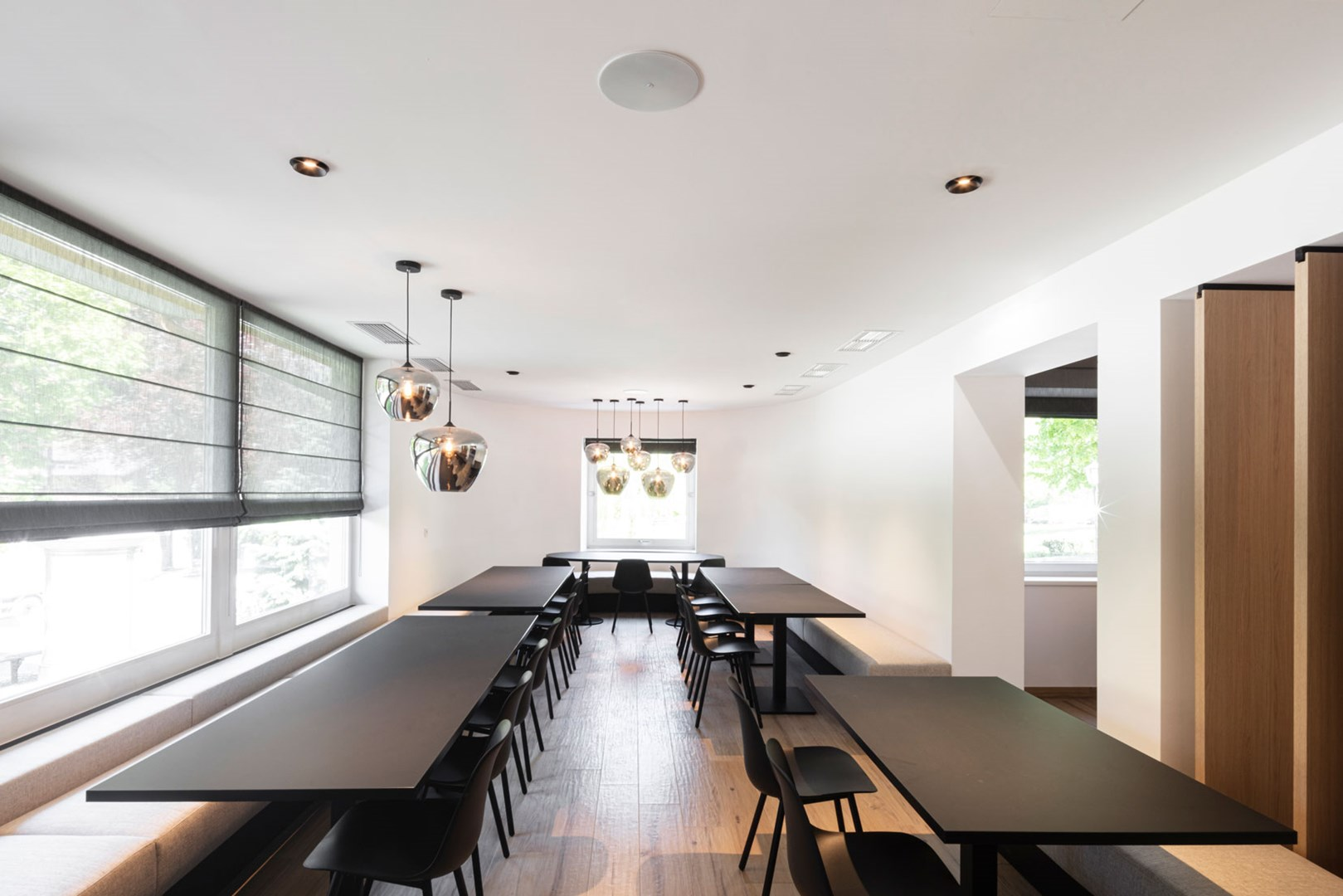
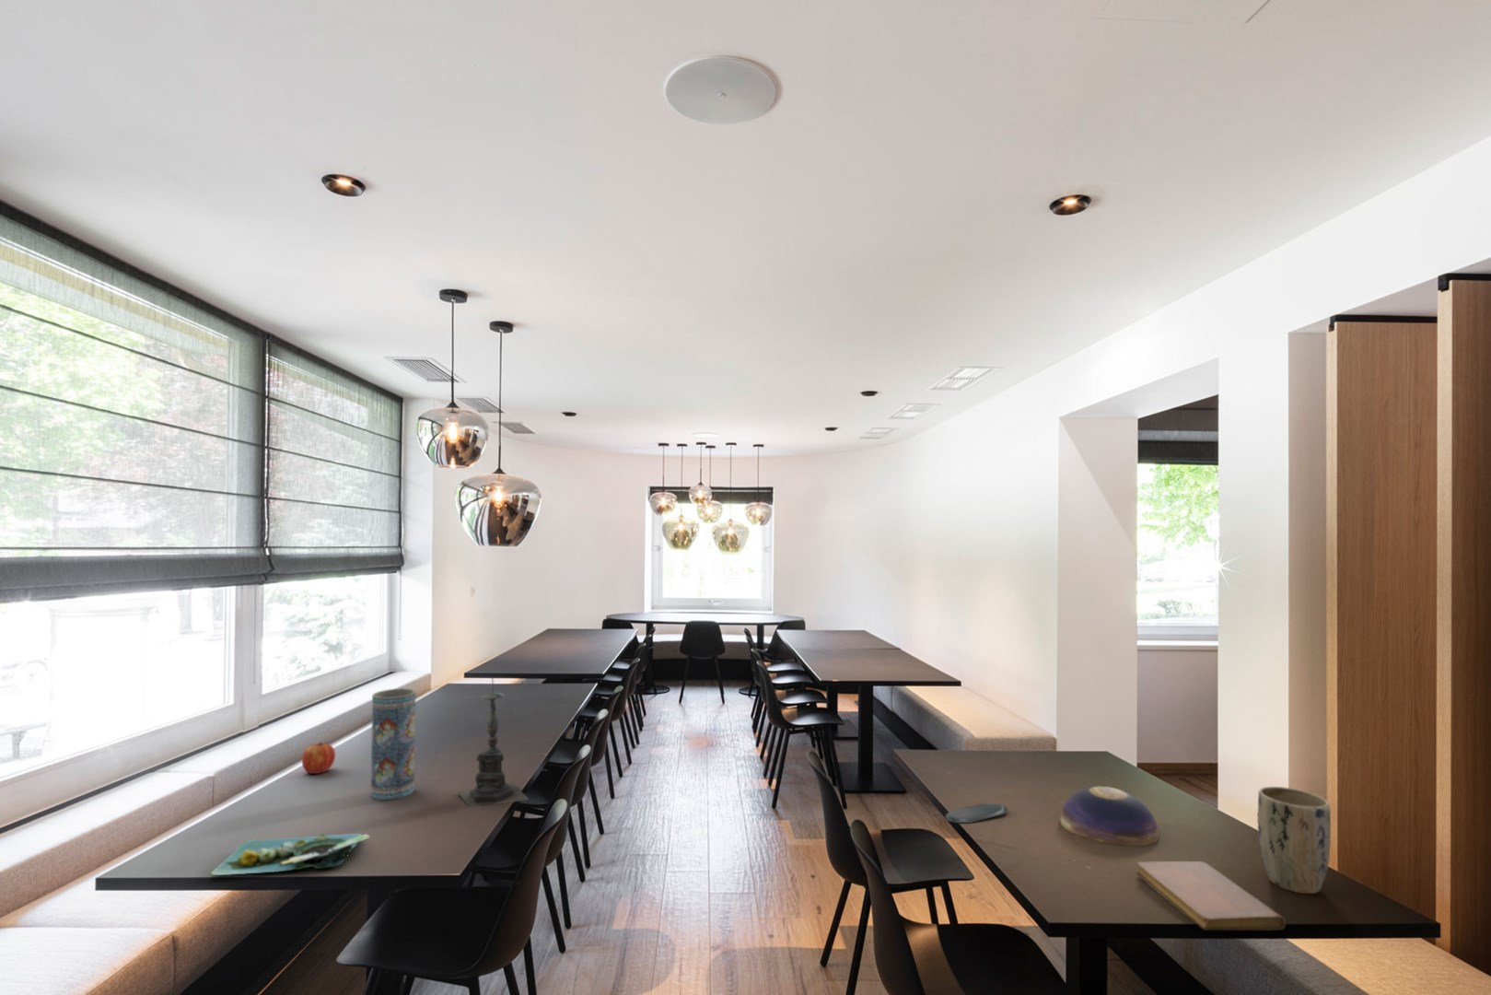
+ vase (393, 743)
+ notebook (1205, 893)
+ candle holder (494, 736)
+ plant pot (1293, 840)
+ decorative bowl (1108, 808)
+ oval tray (976, 813)
+ platter (296, 851)
+ apple (318, 756)
